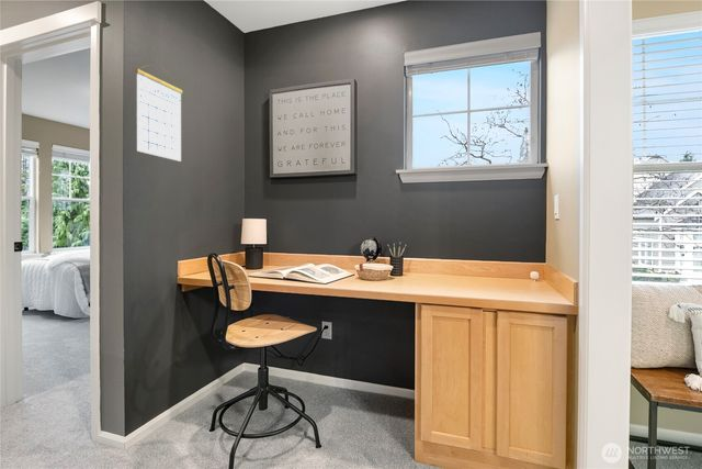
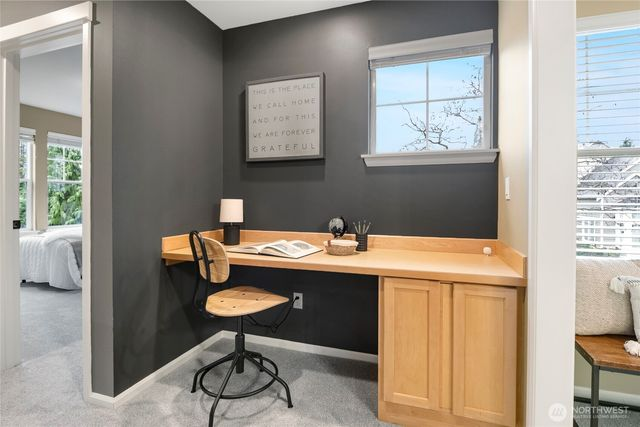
- calendar (160, 109)
